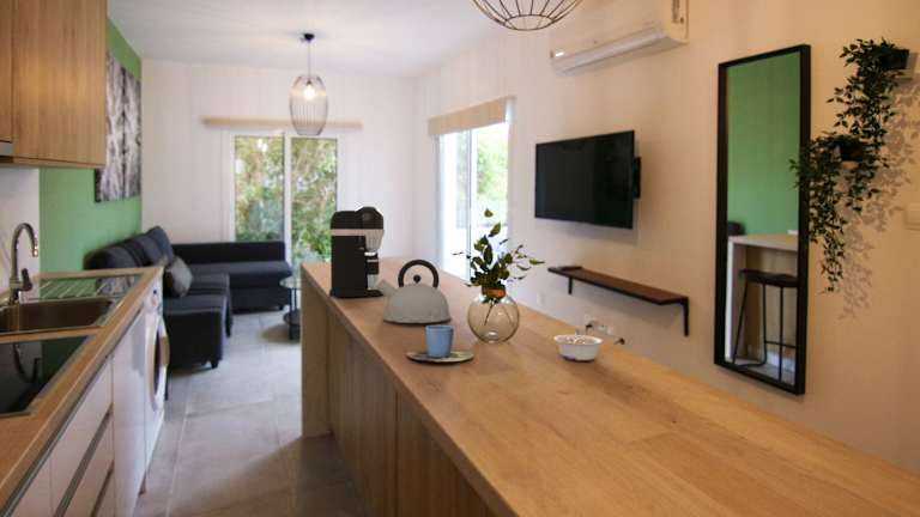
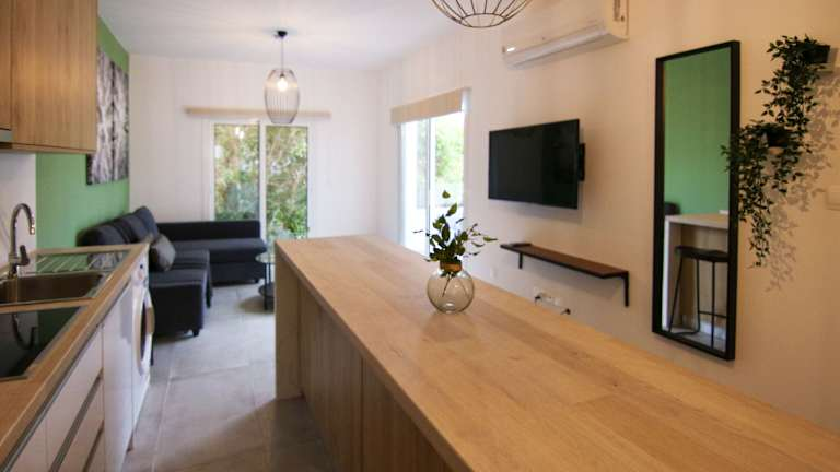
- cup (440, 341)
- legume (576, 345)
- coffee maker (357, 250)
- kettle (413, 288)
